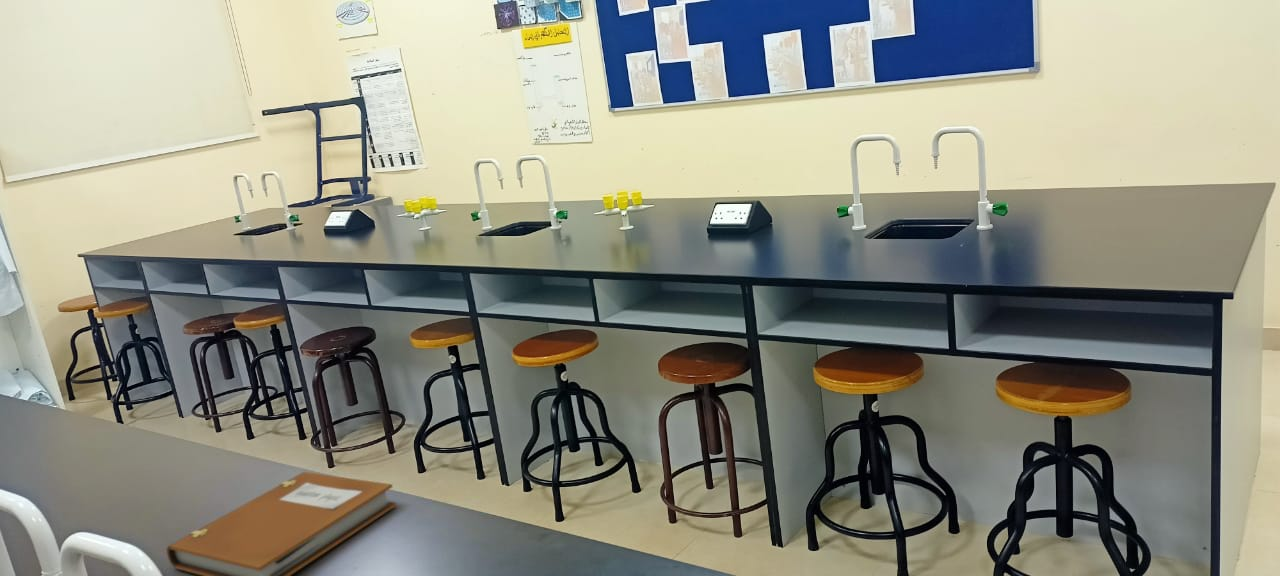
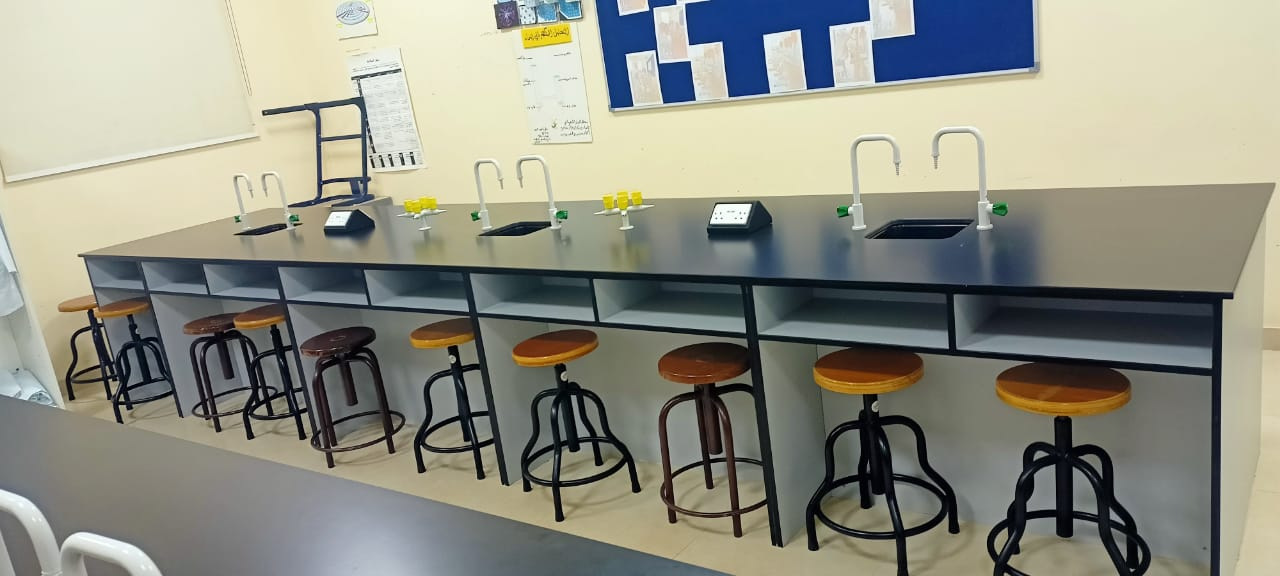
- notebook (287, 521)
